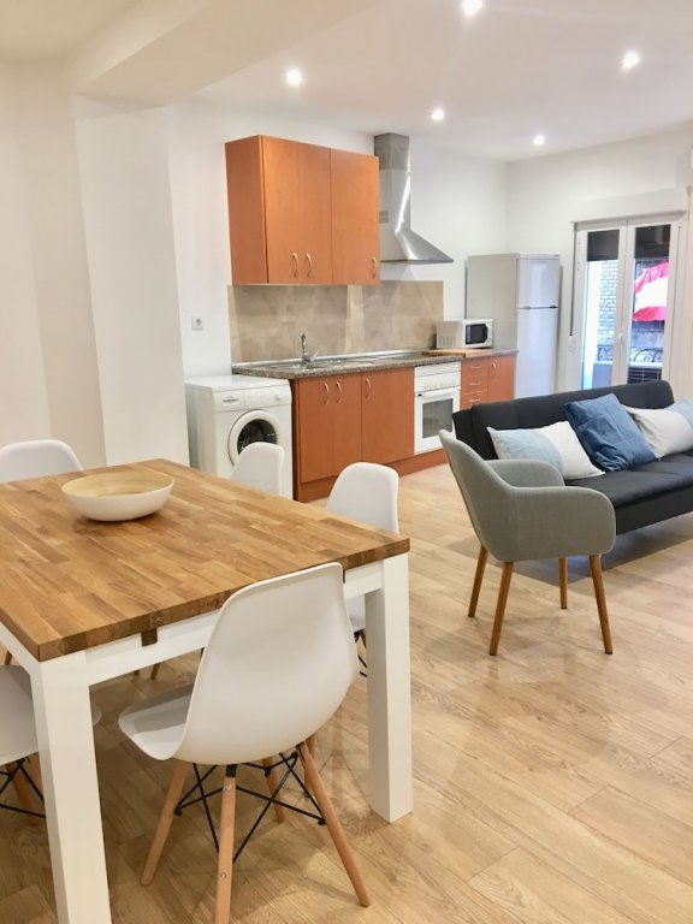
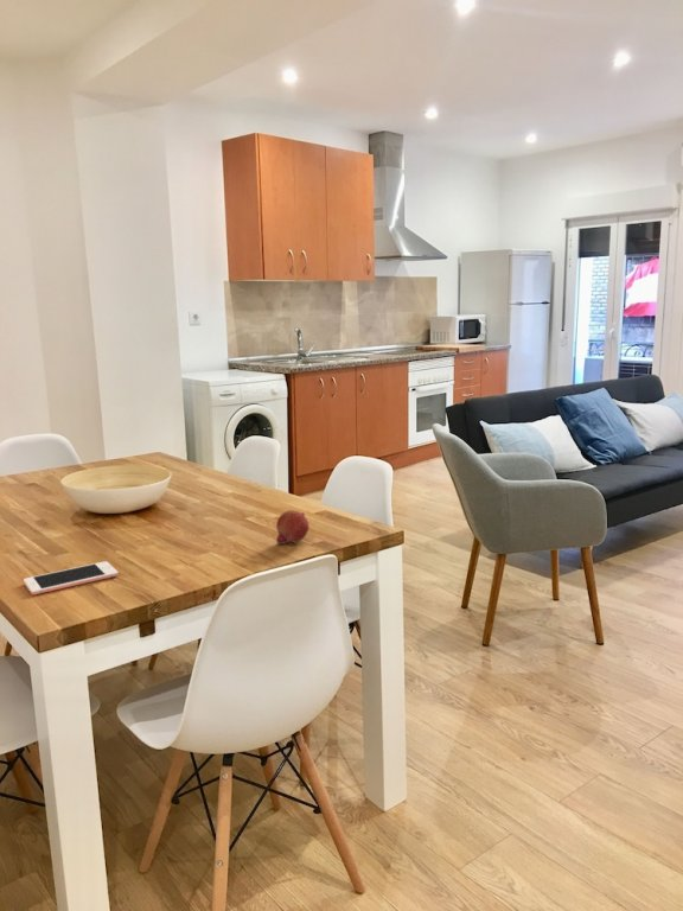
+ cell phone (71, 576)
+ fruit (292, 525)
